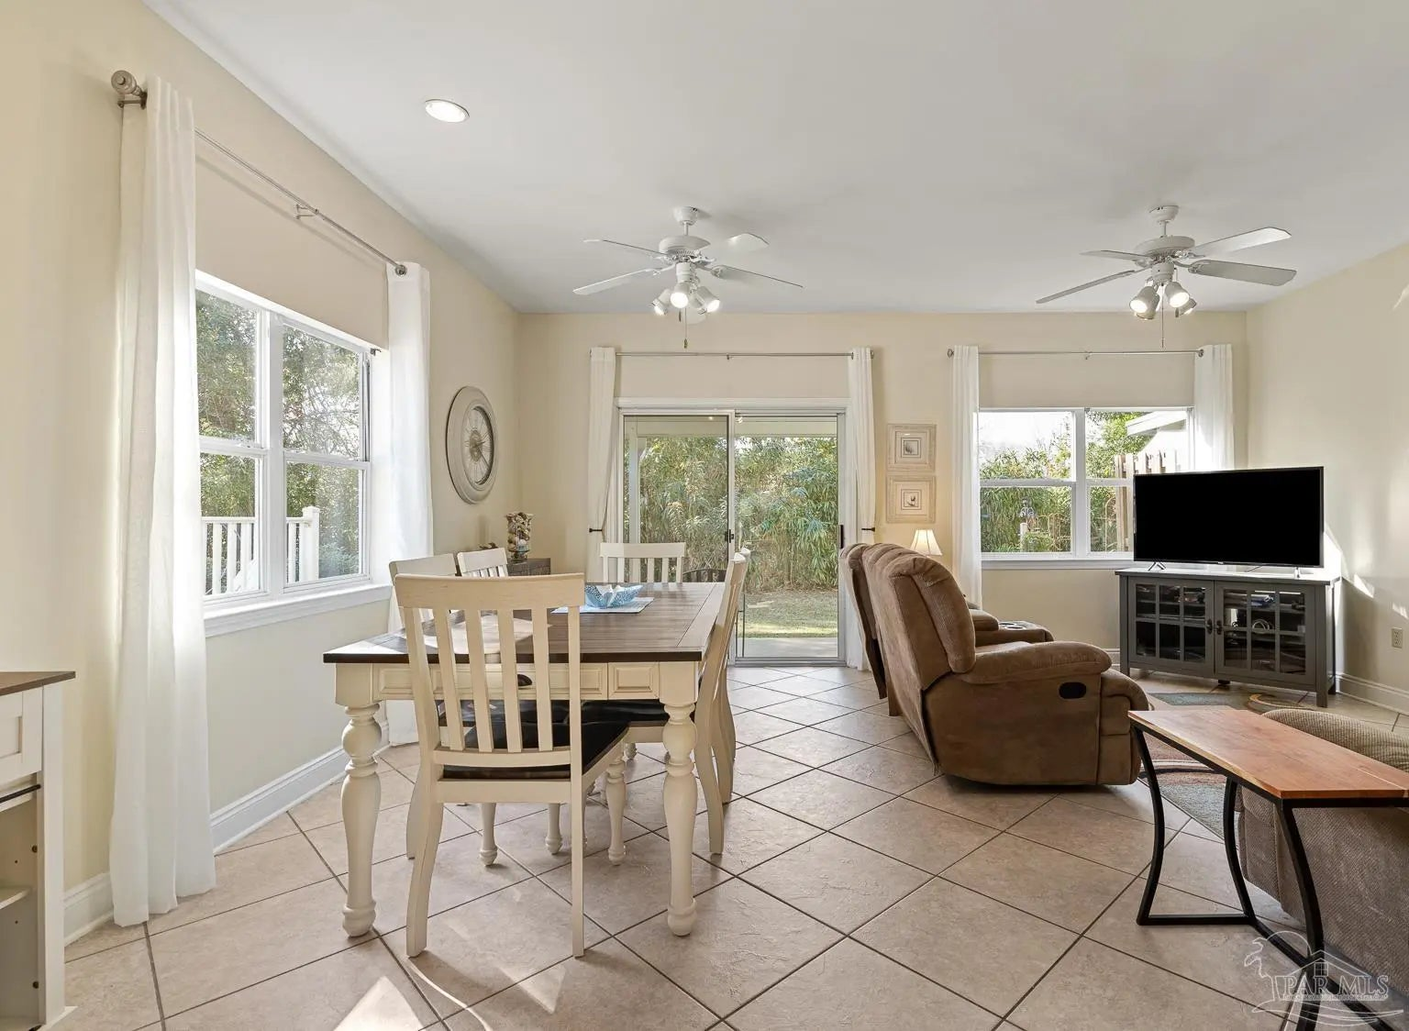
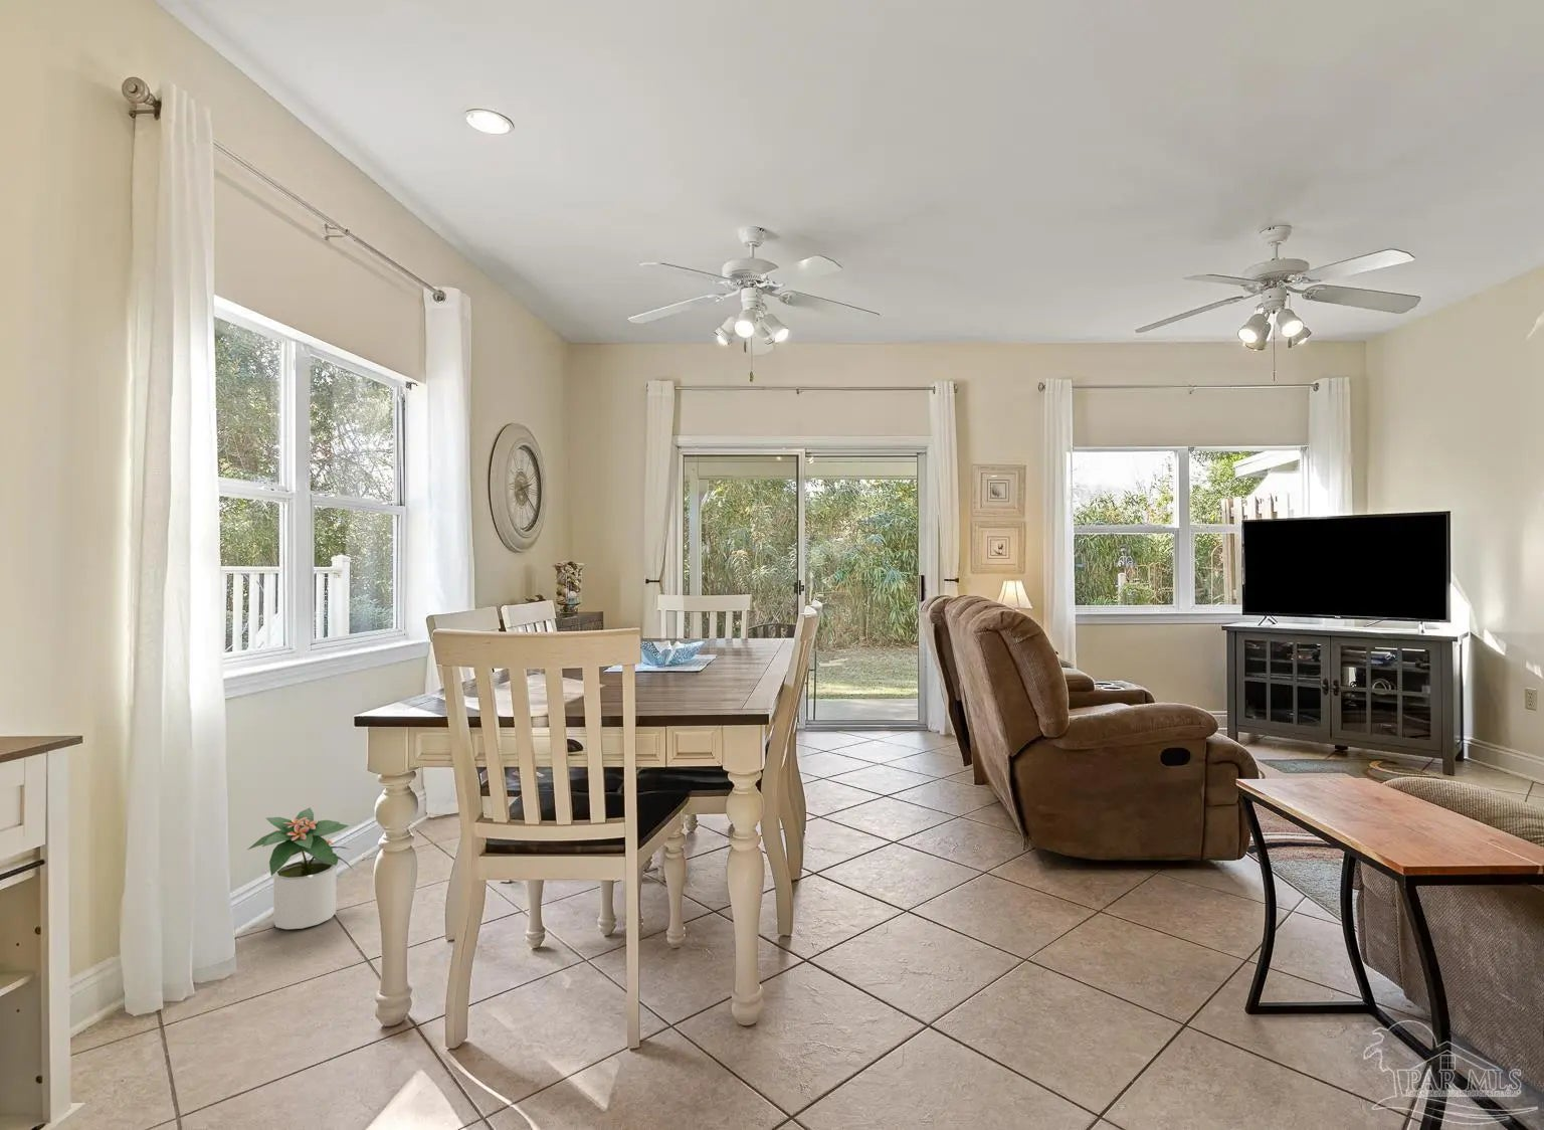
+ potted plant (303, 868)
